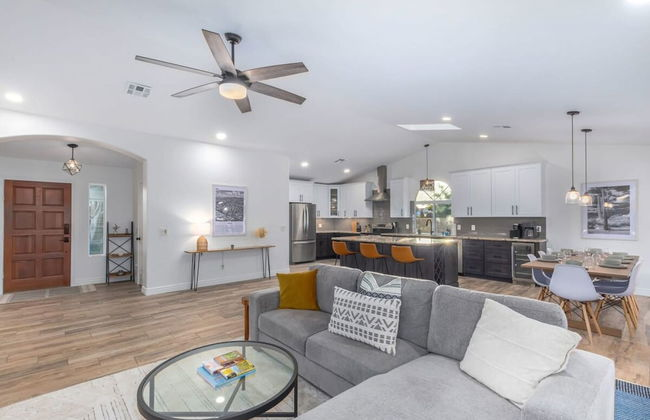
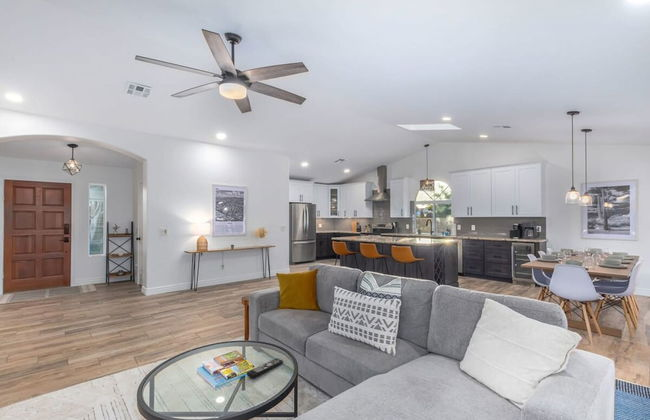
+ remote control (265, 367)
